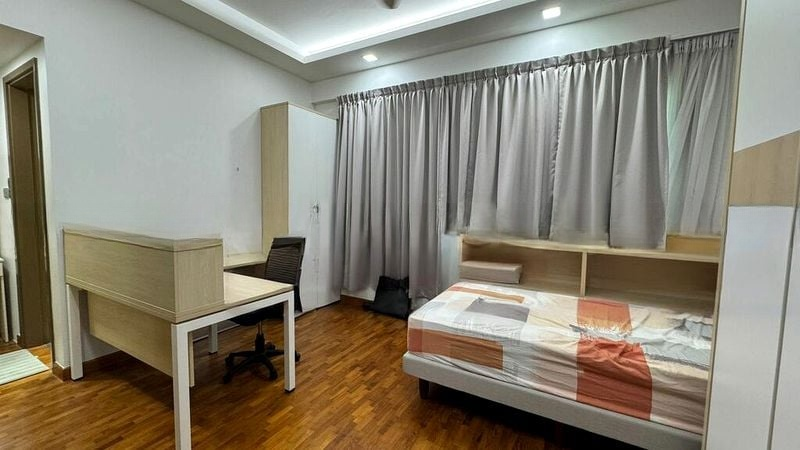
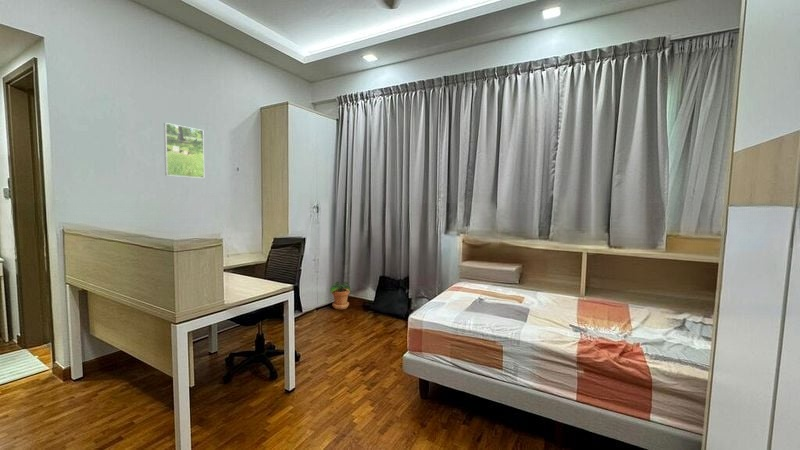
+ potted plant (338, 295)
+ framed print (185, 151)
